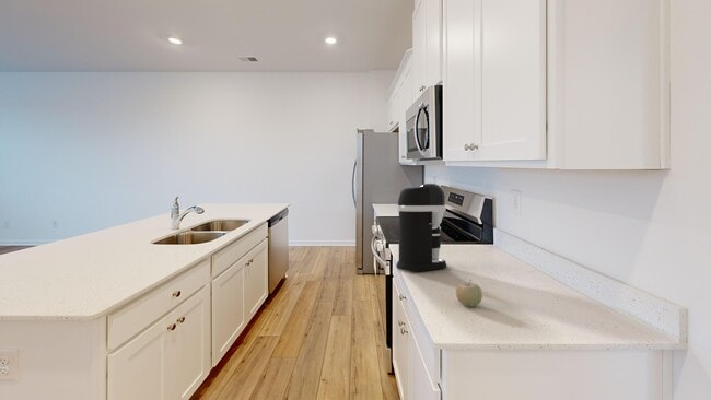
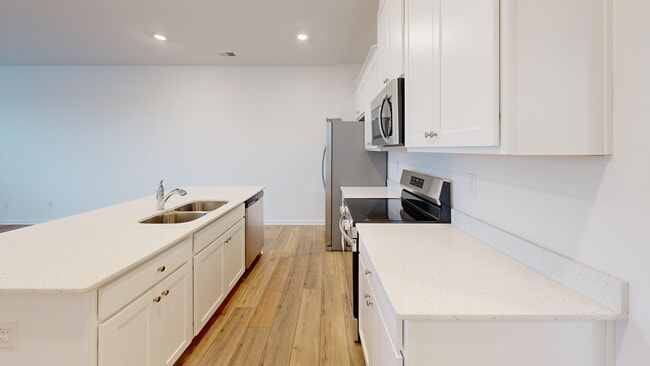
- fruit (468, 292)
- coffee maker (421, 224)
